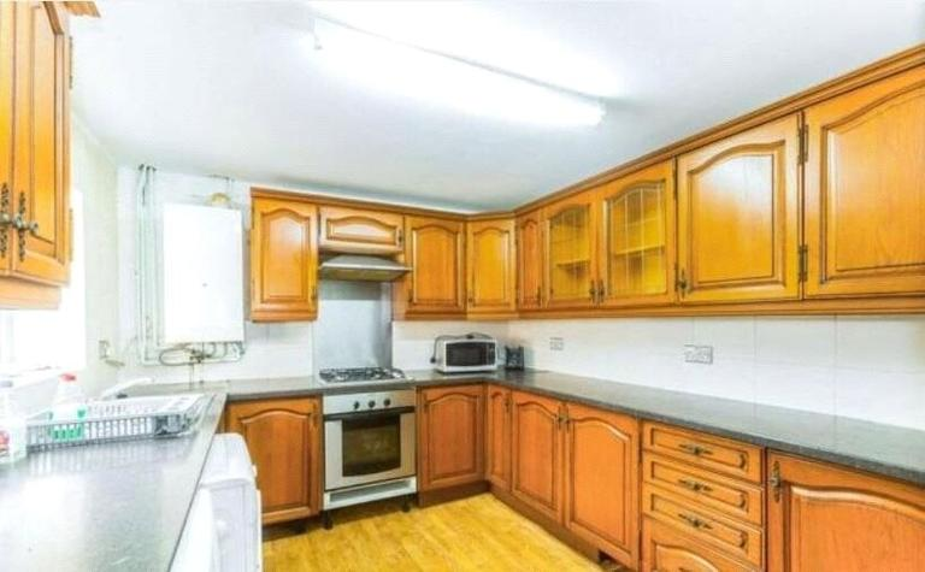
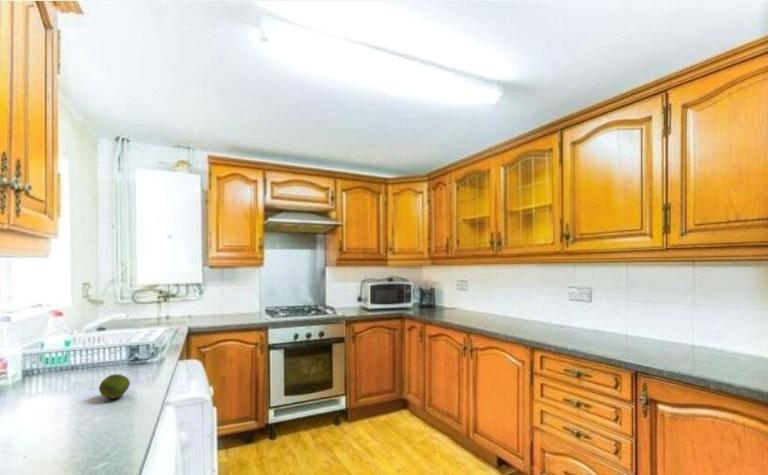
+ fruit (114, 386)
